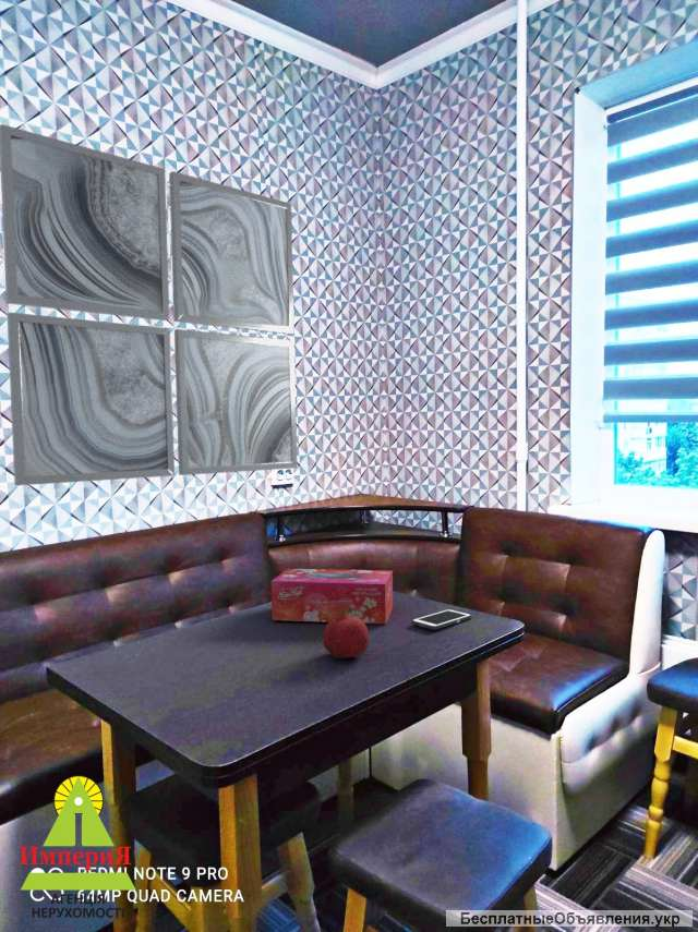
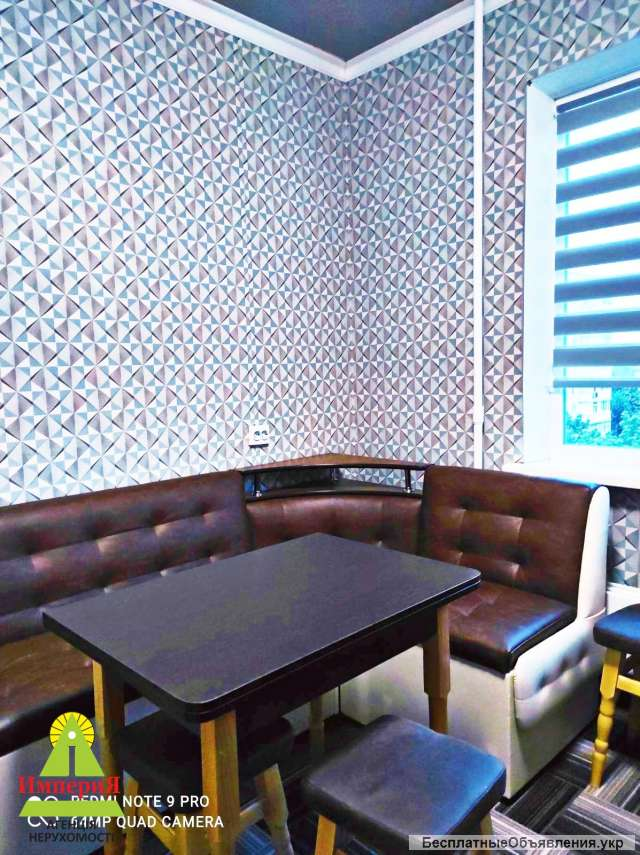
- wall art (169, 328)
- cell phone (442, 619)
- tissue box (334, 594)
- fruit (346, 632)
